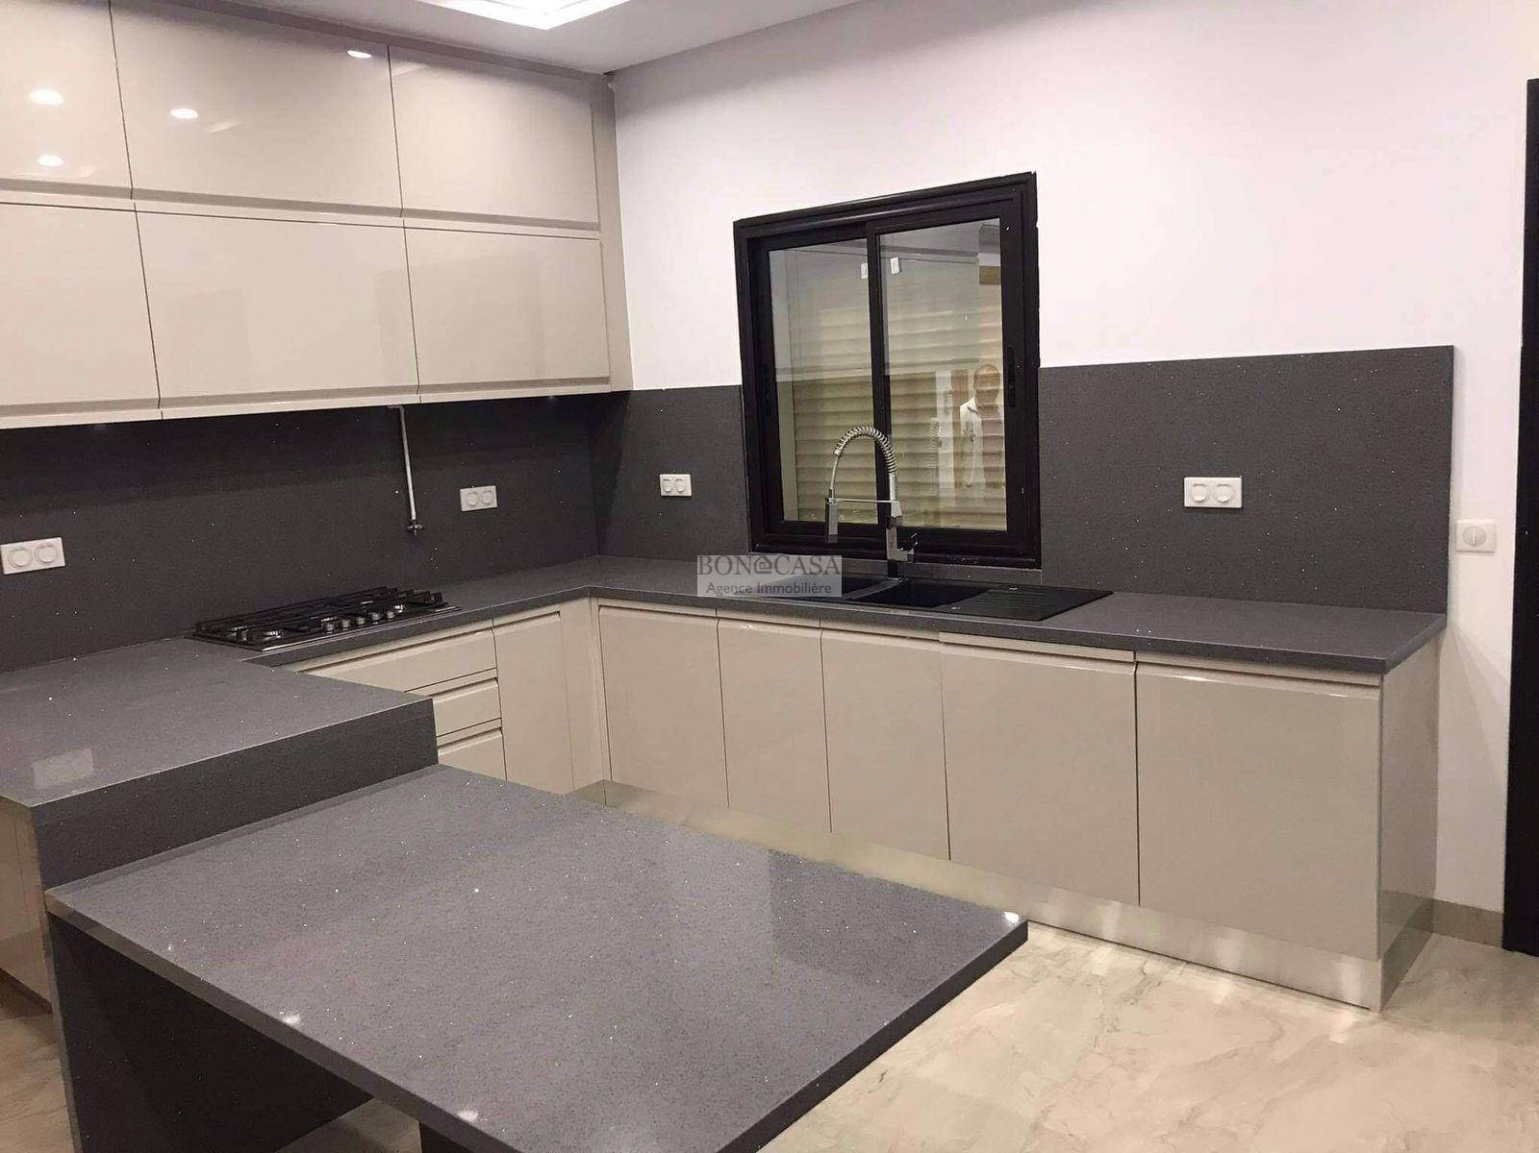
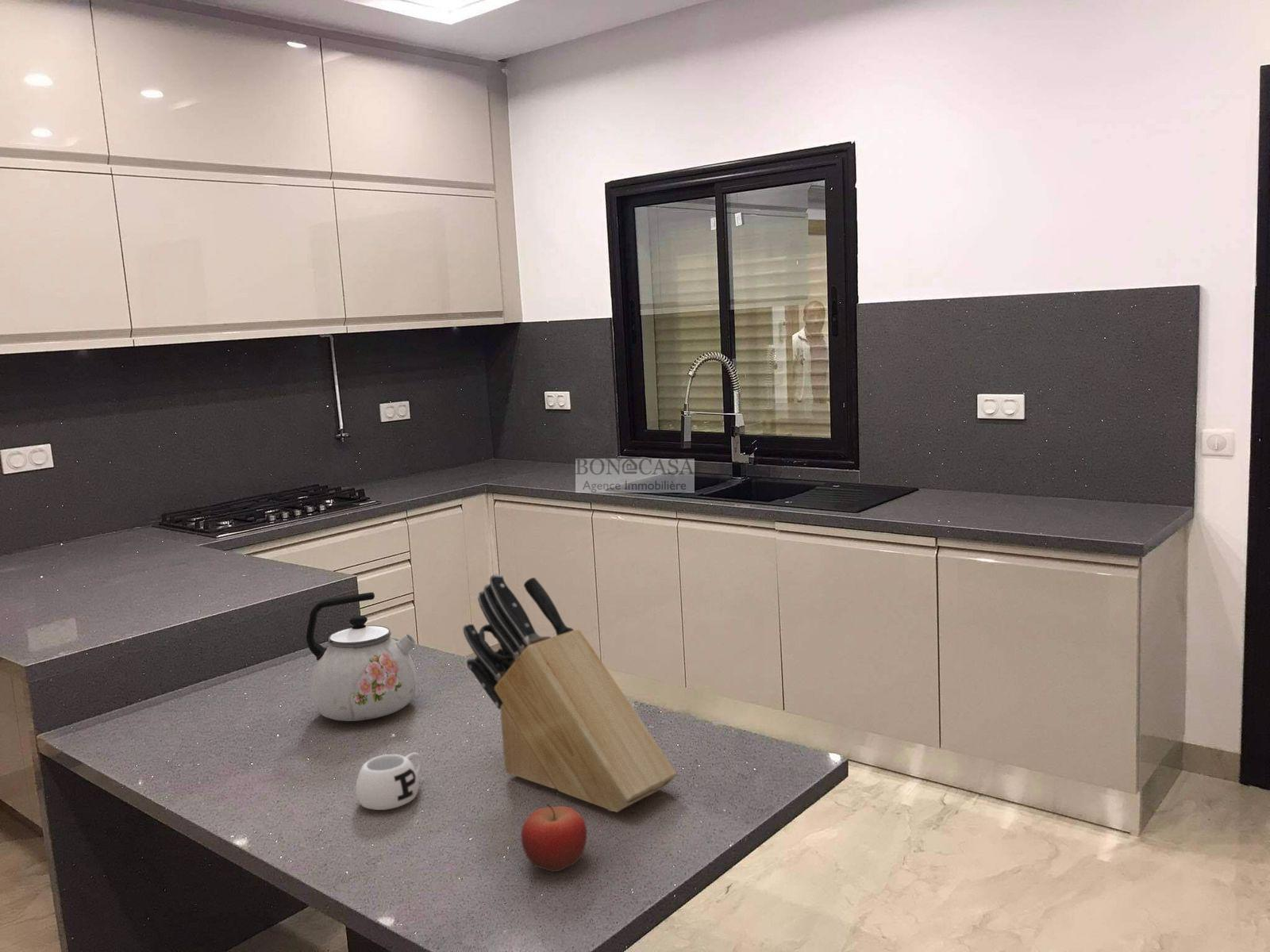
+ fruit (553, 833)
+ knife block (561, 678)
+ mug (394, 777)
+ kettle (362, 652)
